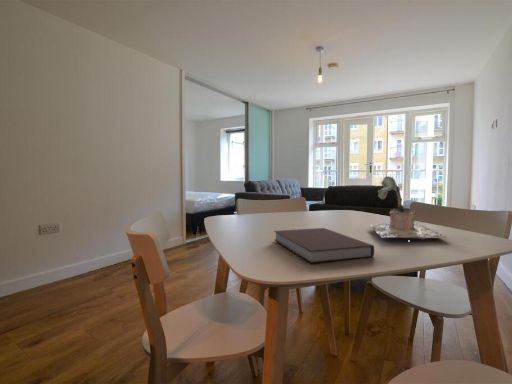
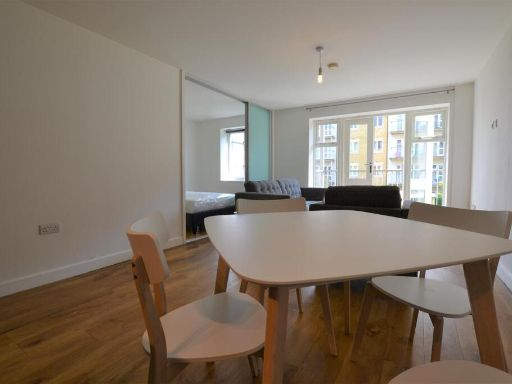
- notebook (318, 242)
- plant (402, 206)
